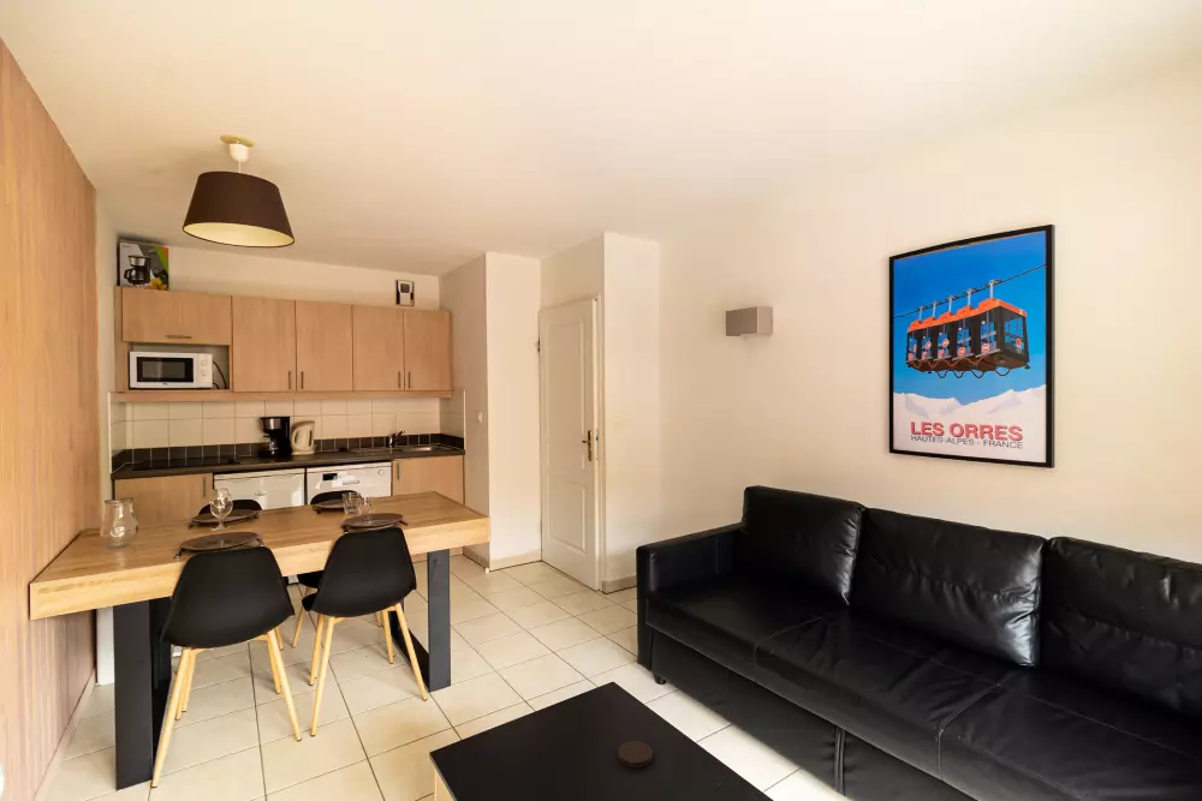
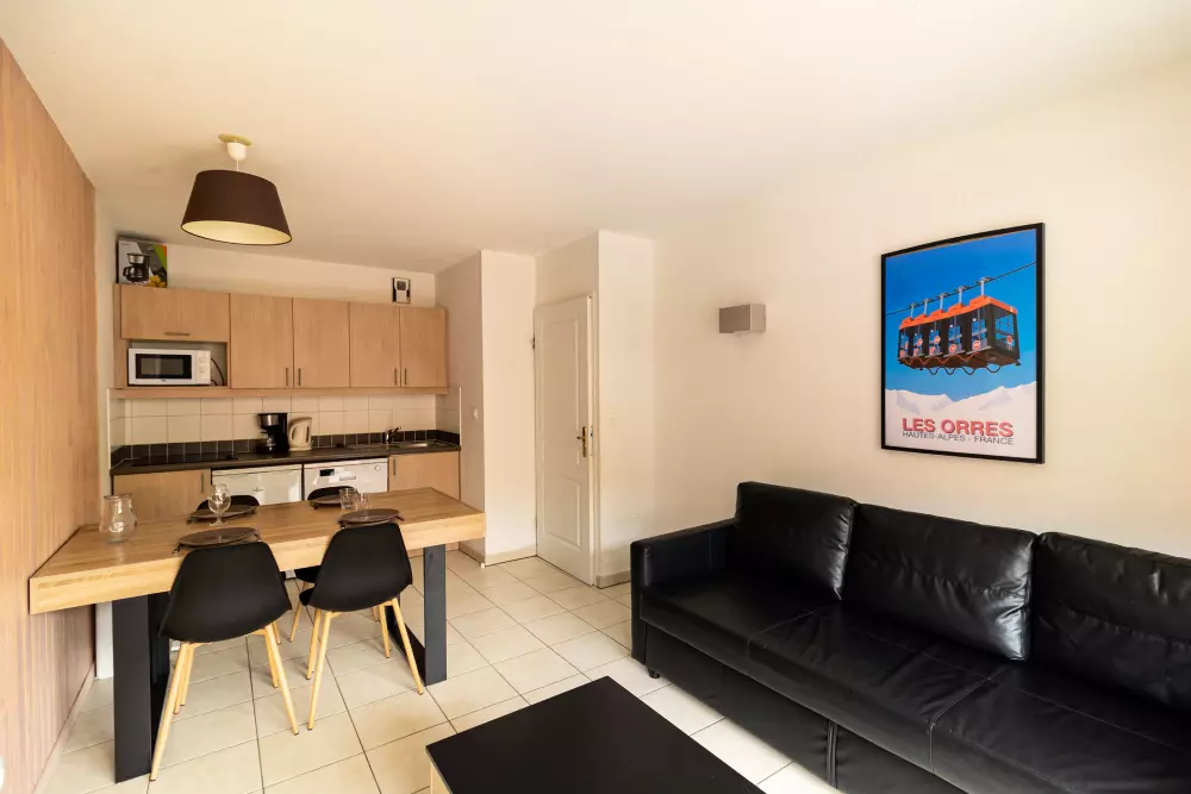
- coaster (635, 753)
